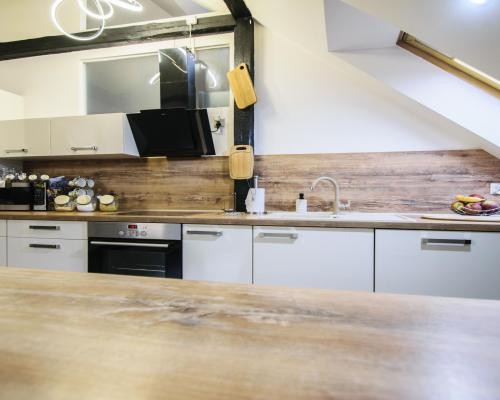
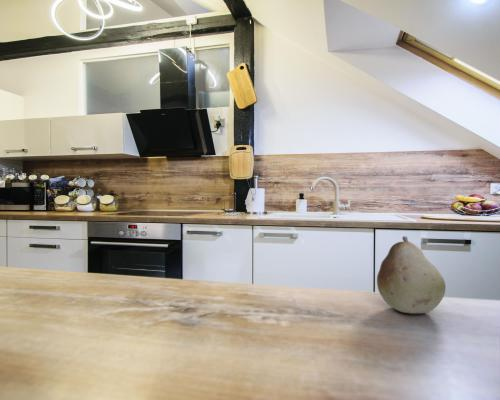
+ fruit (411, 274)
